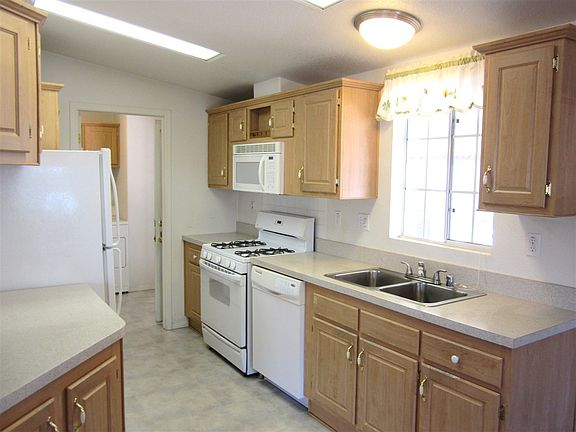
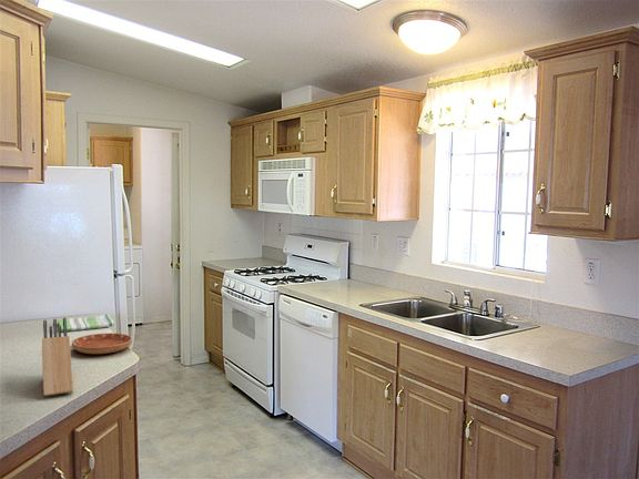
+ knife block (55, 354)
+ saucer (102, 344)
+ dish towel (85, 322)
